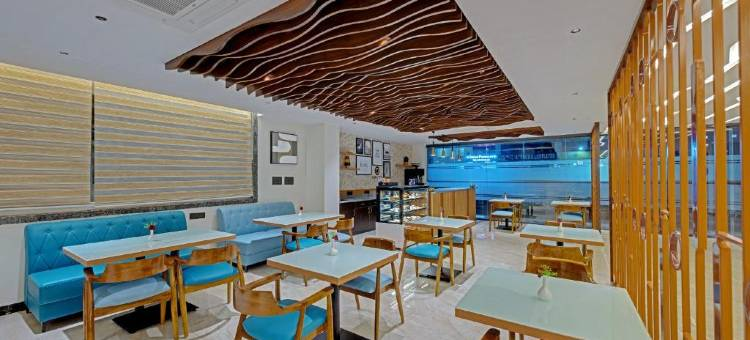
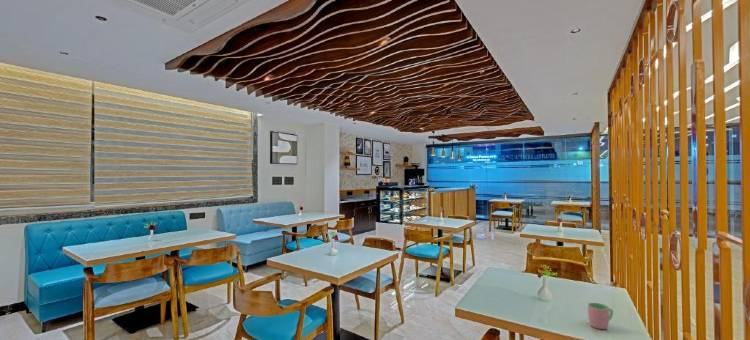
+ cup (601, 315)
